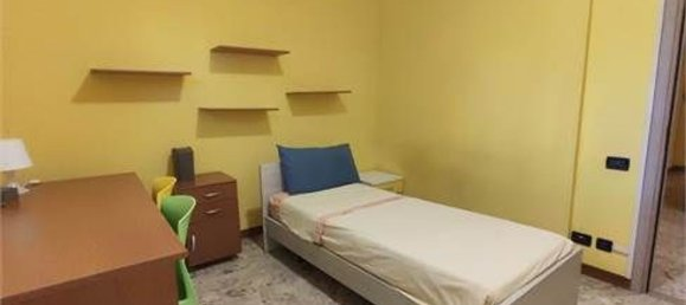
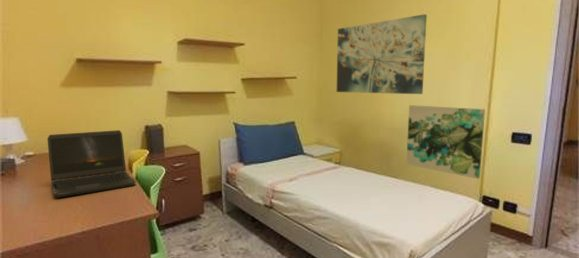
+ laptop computer (91, 160)
+ wall art (375, 58)
+ wall art (442, 139)
